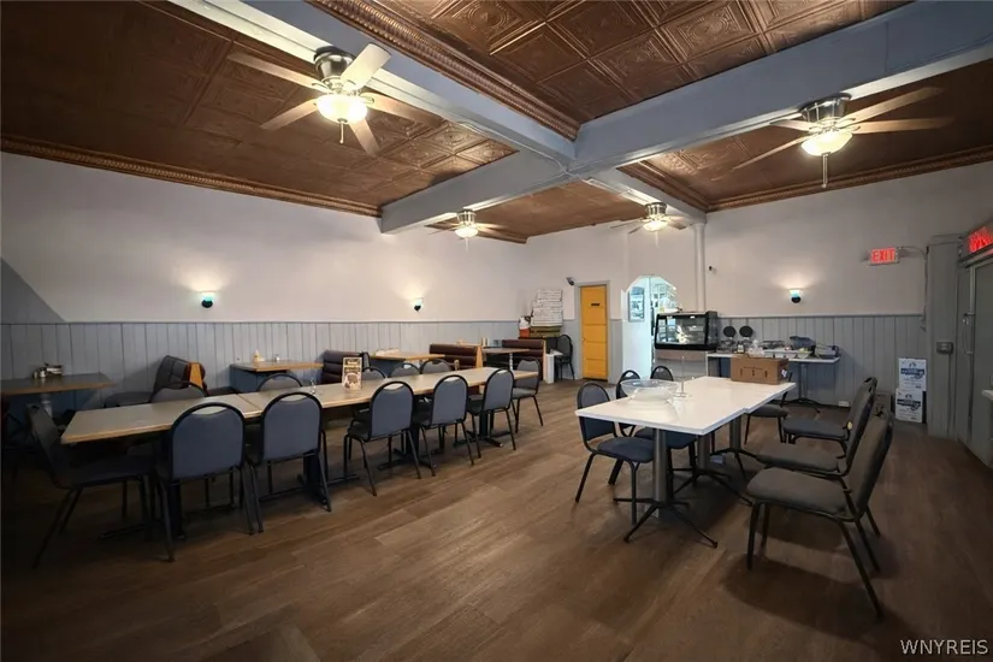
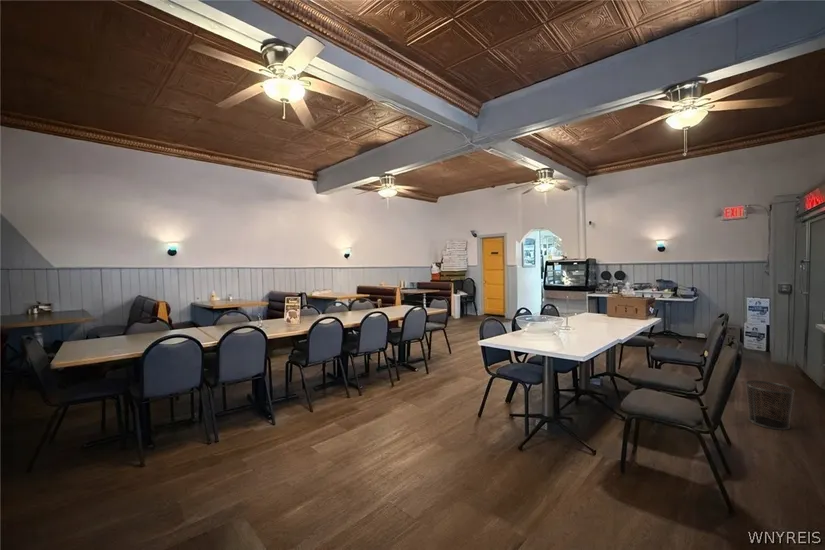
+ waste bin (768, 404)
